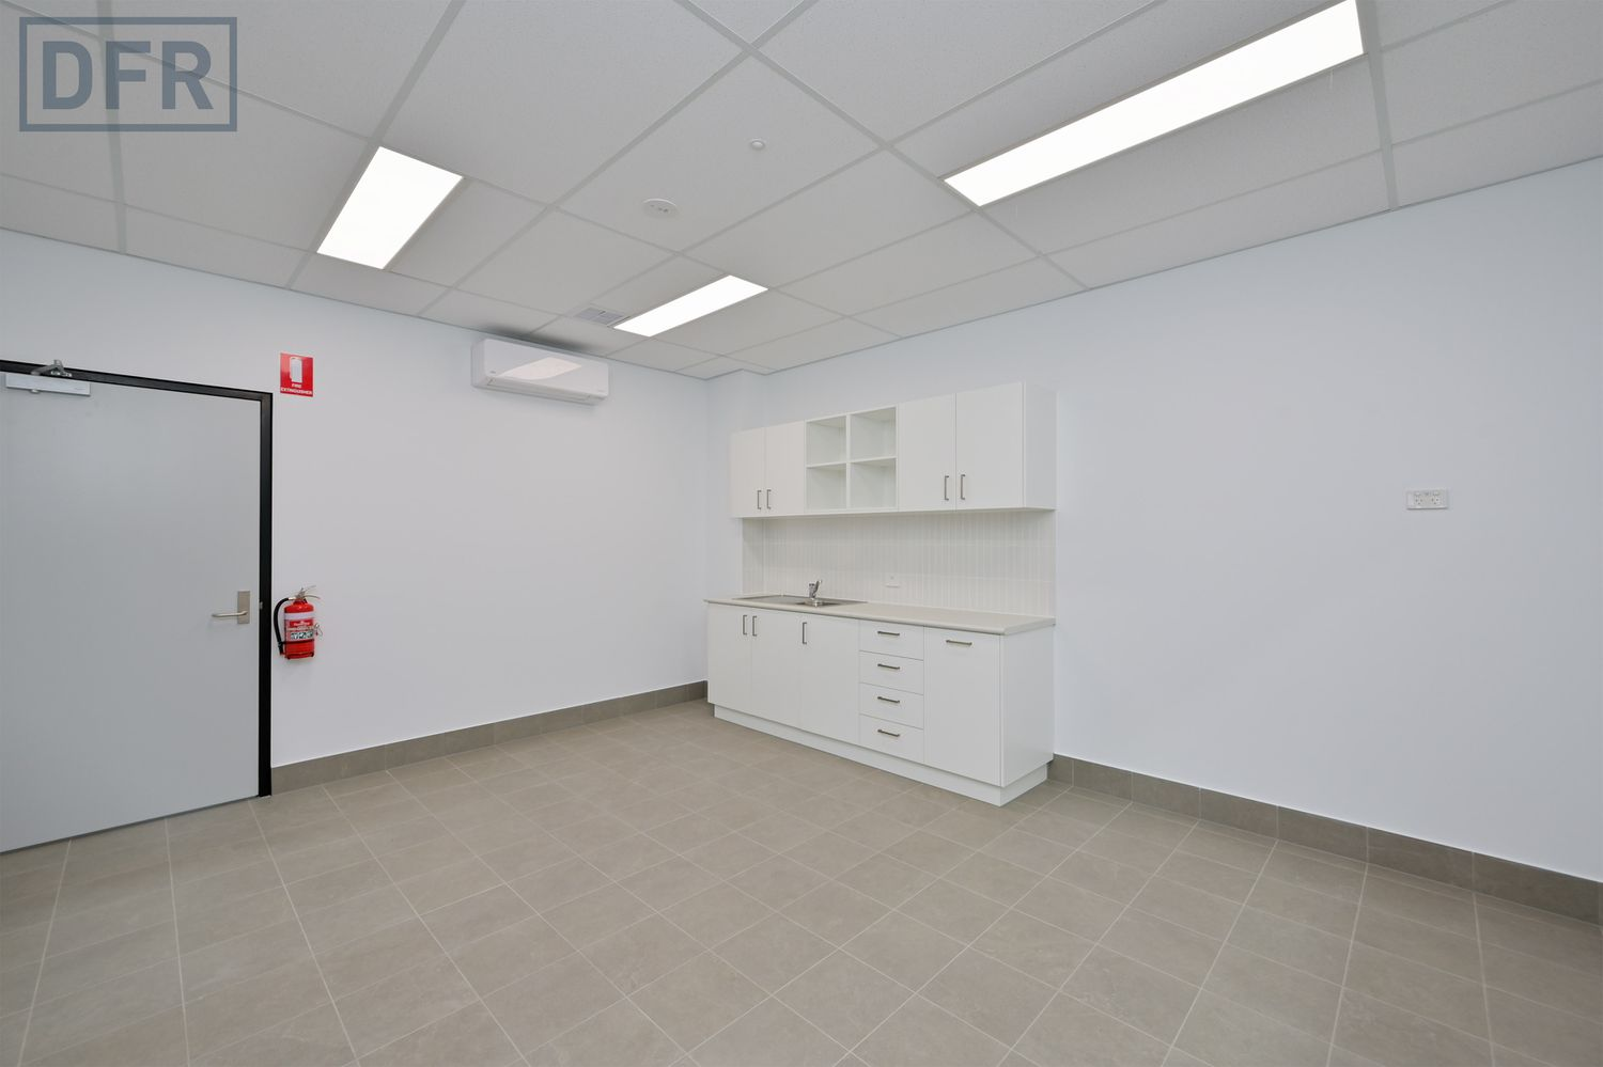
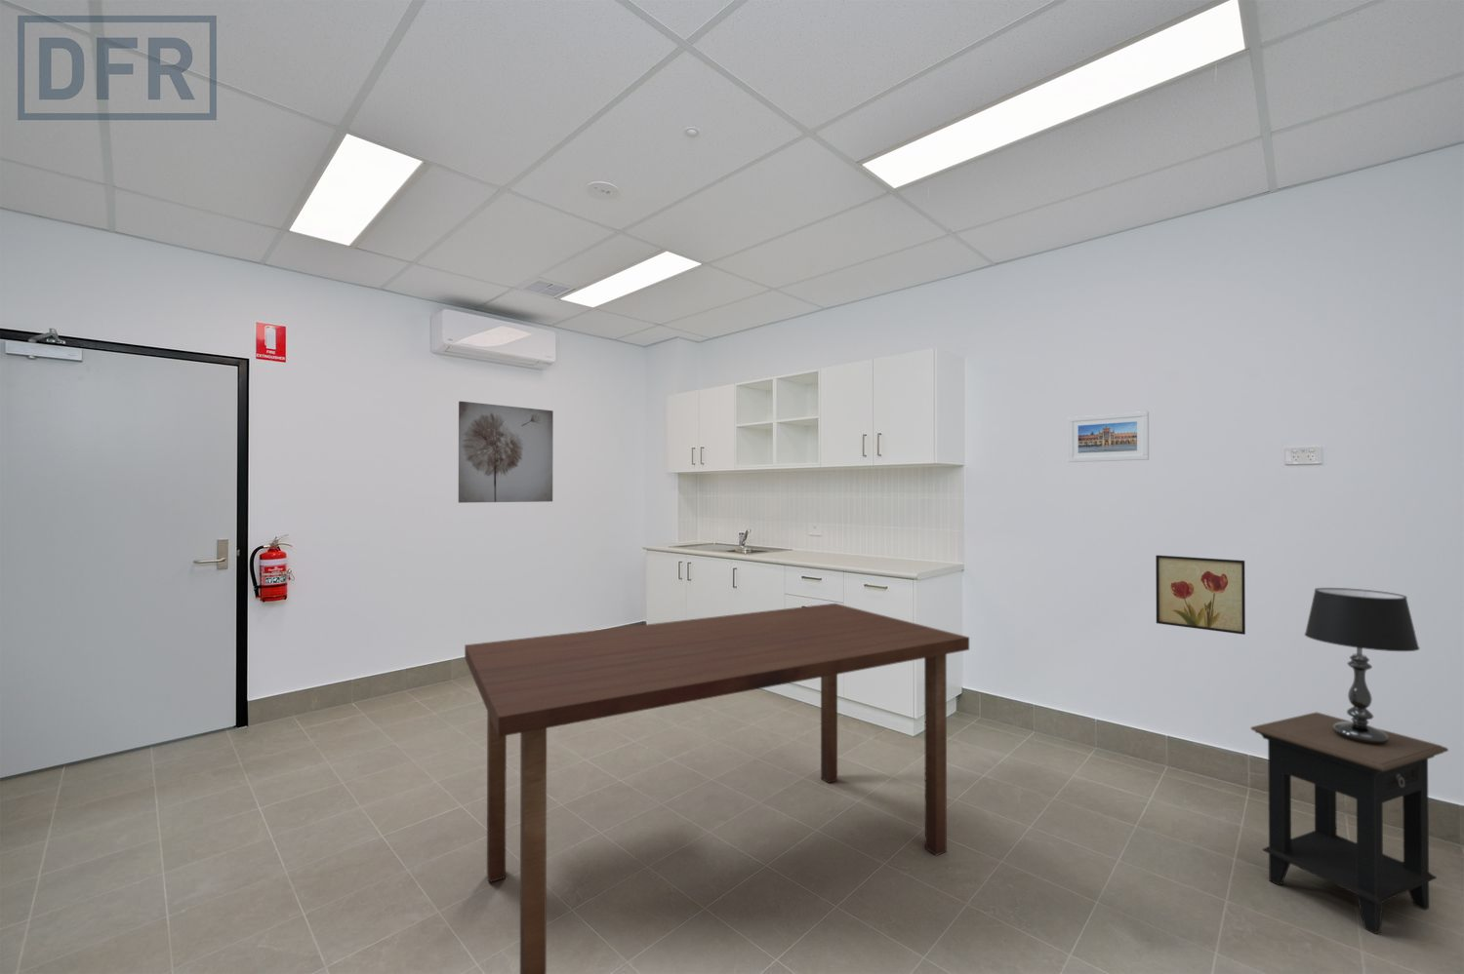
+ wall art (1199, 592)
+ wall art (508, 453)
+ side table (1336, 814)
+ table lamp (1358, 665)
+ desk (711, 697)
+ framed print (1107, 438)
